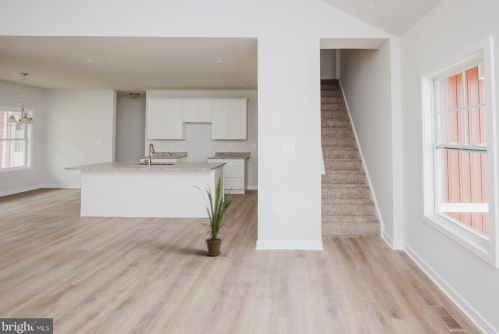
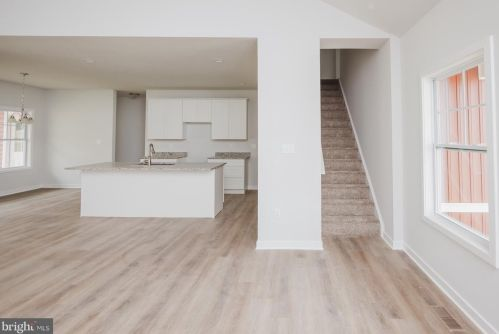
- house plant (213, 214)
